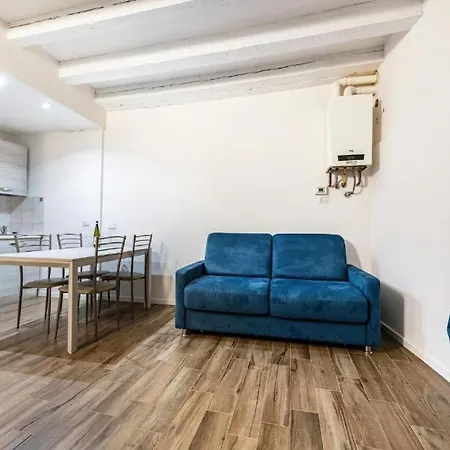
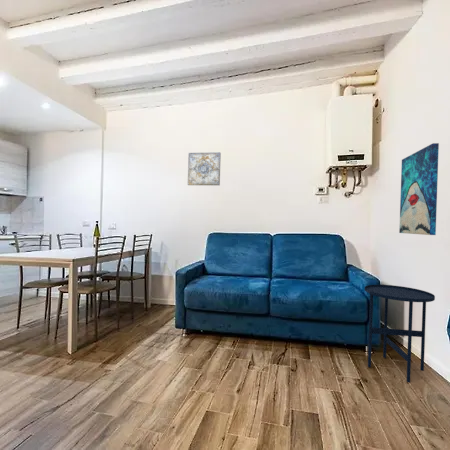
+ wall art (204, 169)
+ wall art (416, 193)
+ side table (396, 329)
